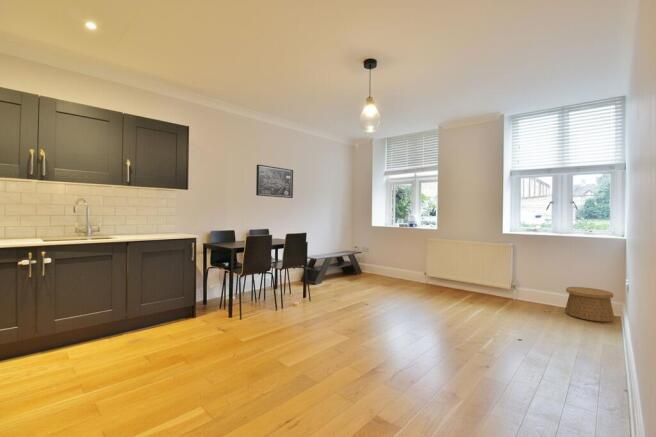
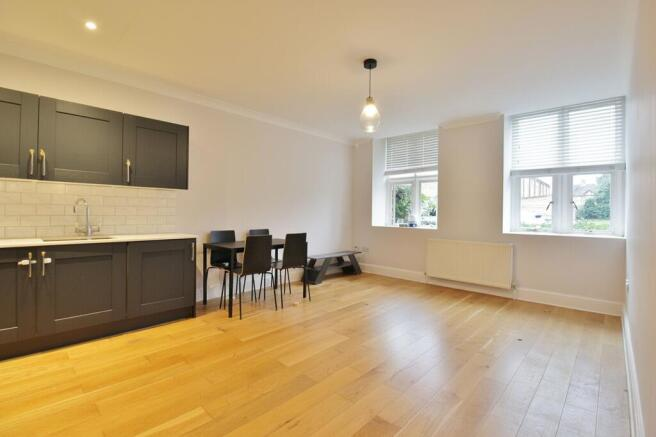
- wall art (275, 182)
- basket (589, 303)
